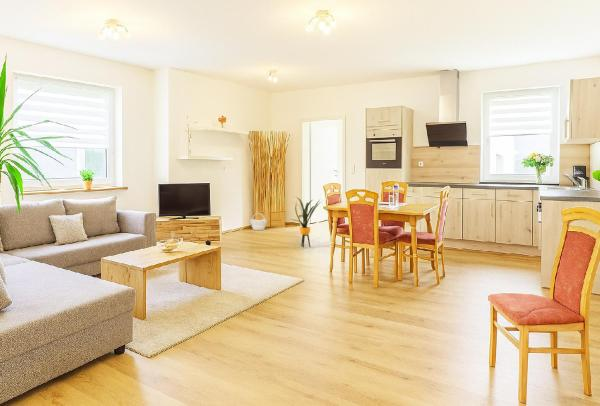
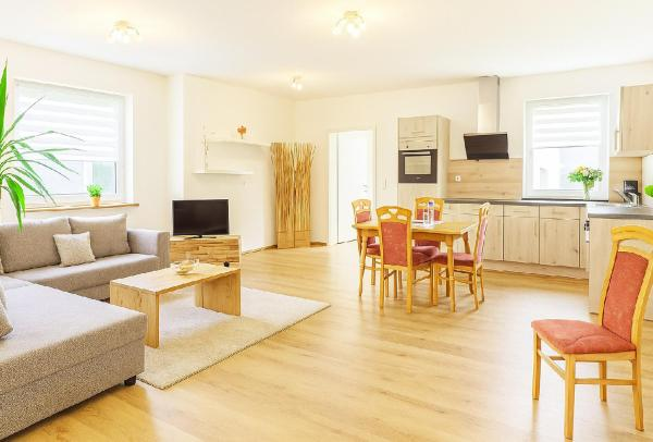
- basket (258, 221)
- house plant (305, 221)
